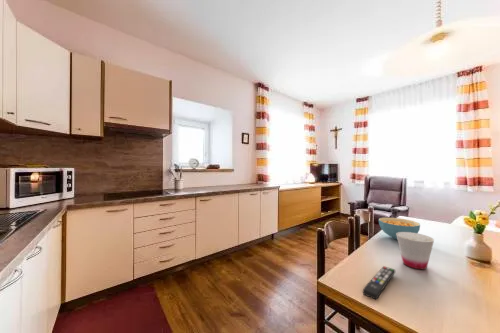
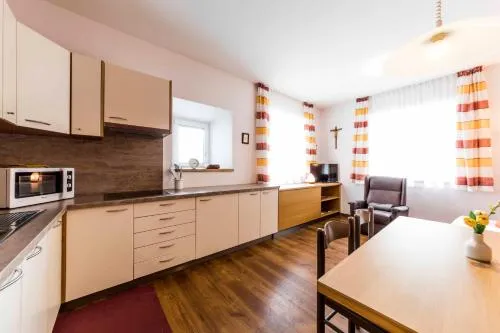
- cup (414, 250)
- remote control (380, 280)
- cereal bowl (398, 229)
